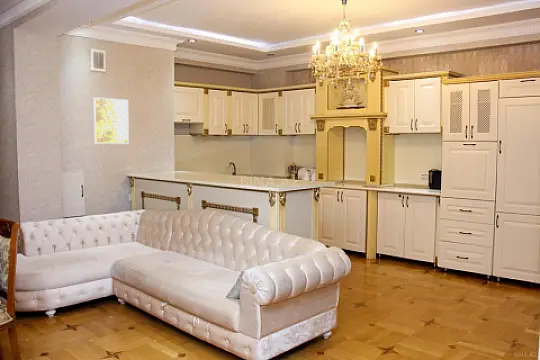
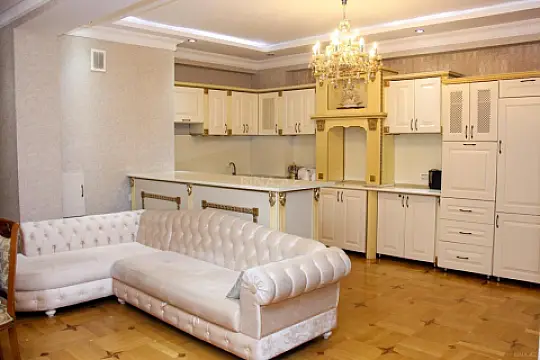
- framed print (111, 121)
